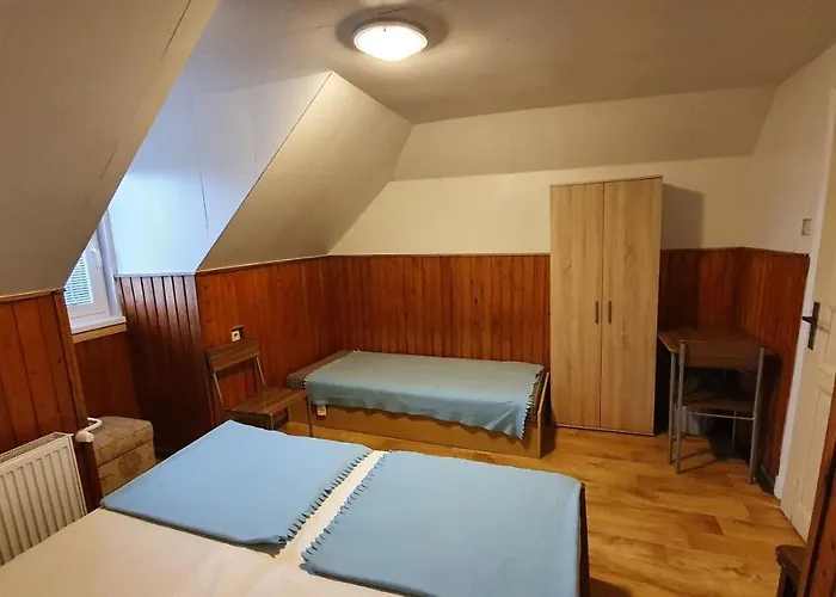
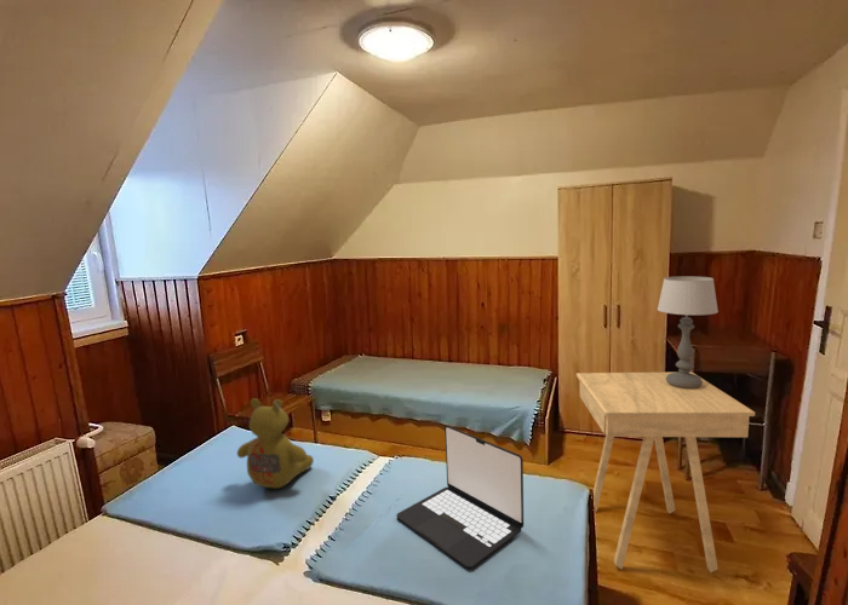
+ table lamp (686, 332)
+ side table (647, 465)
+ stuffed bear (277, 436)
+ laptop (455, 488)
